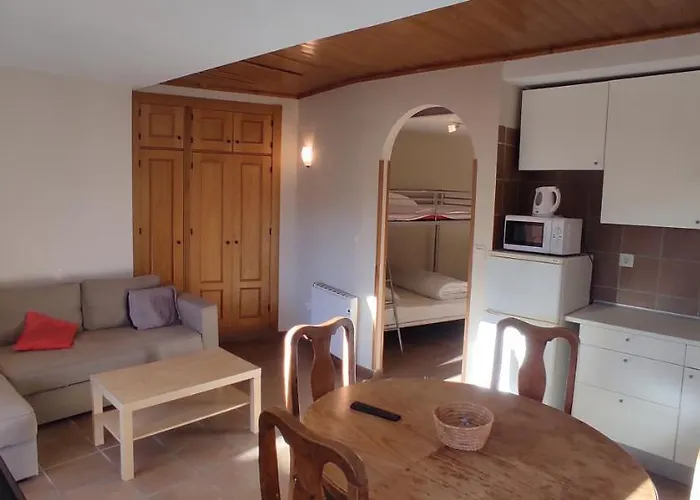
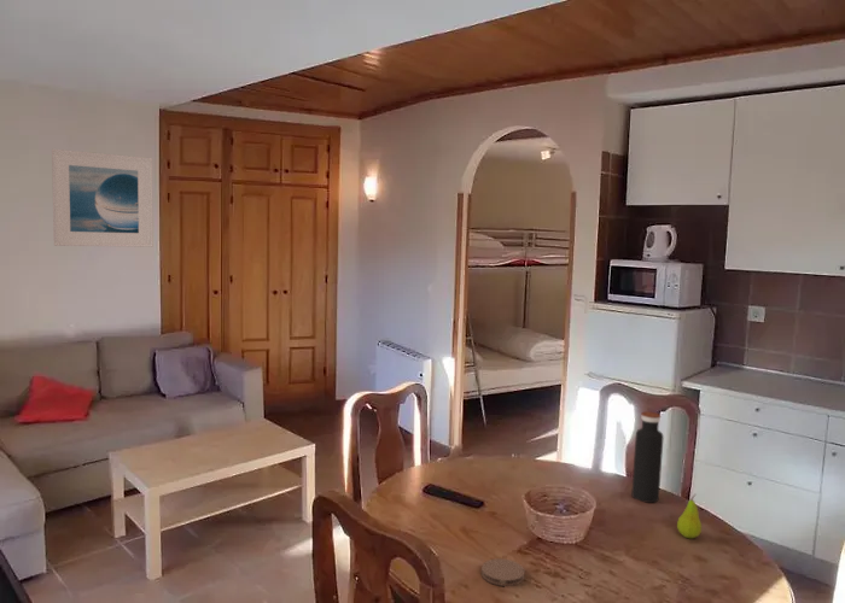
+ coaster (502, 572)
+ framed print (104, 200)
+ water bottle (647, 456)
+ fruit (689, 514)
